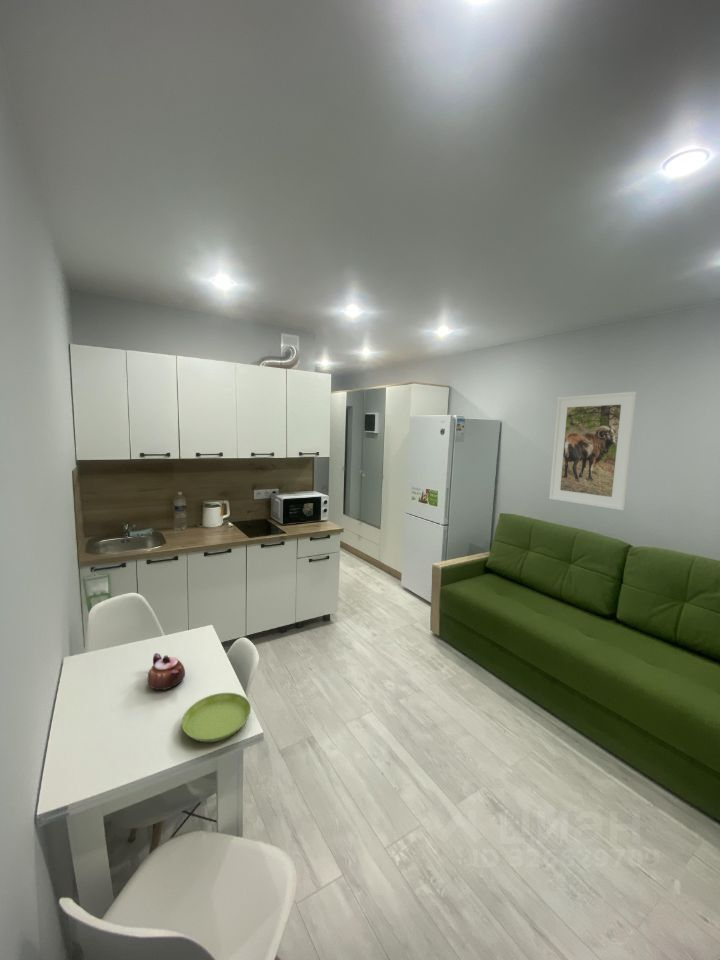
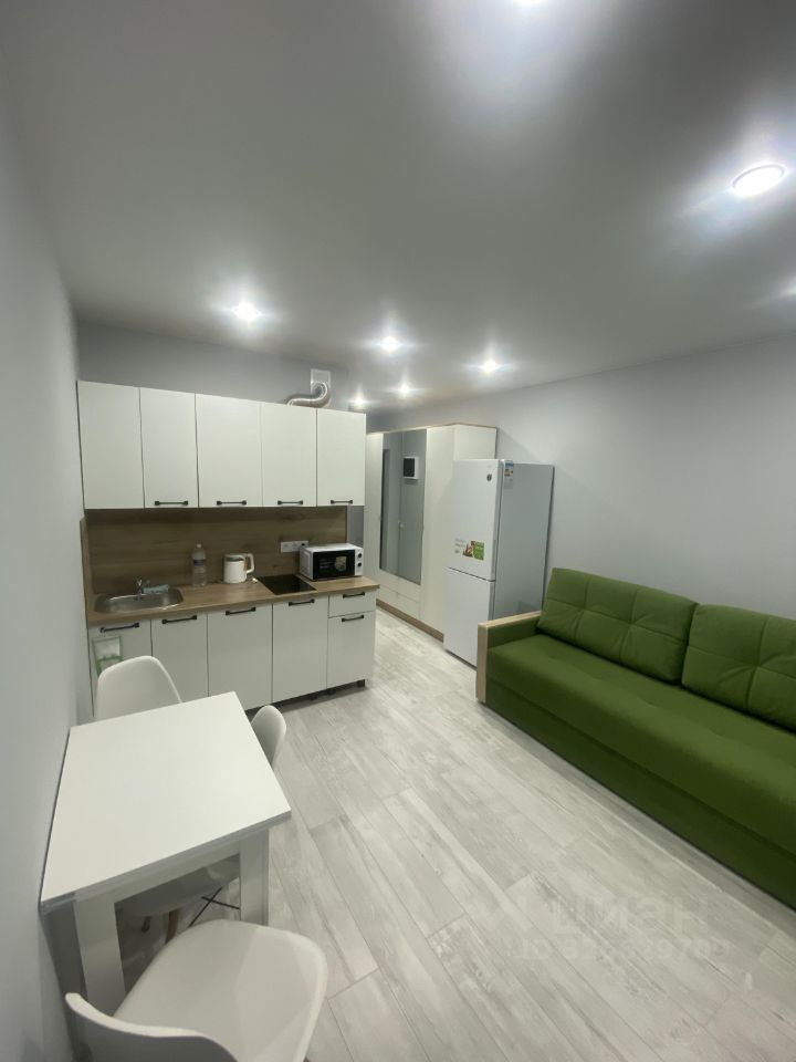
- saucer (217, 718)
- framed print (588, 450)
- teapot (166, 668)
